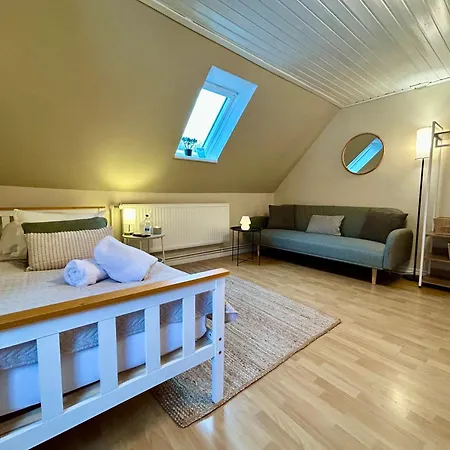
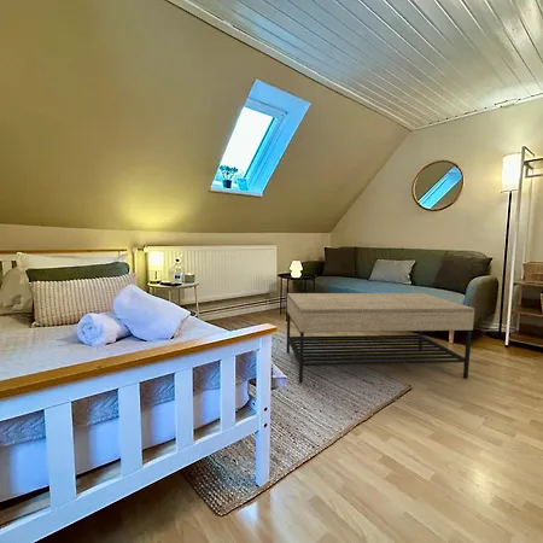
+ coffee table (369, 331)
